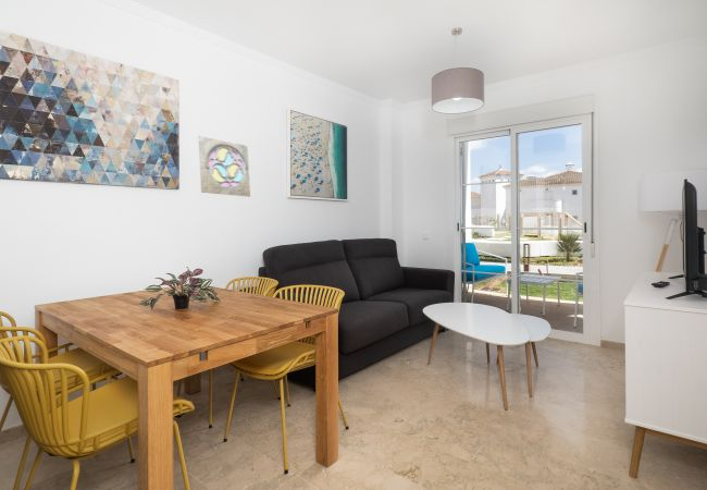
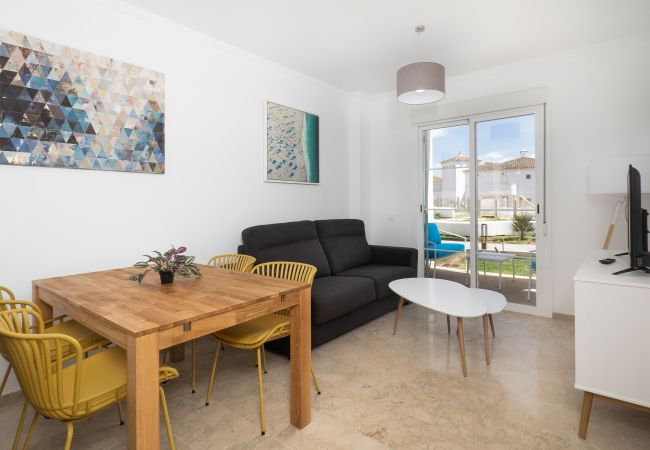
- wall ornament (225, 168)
